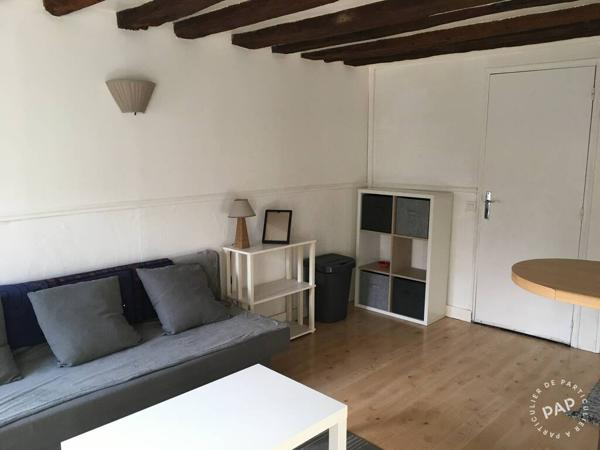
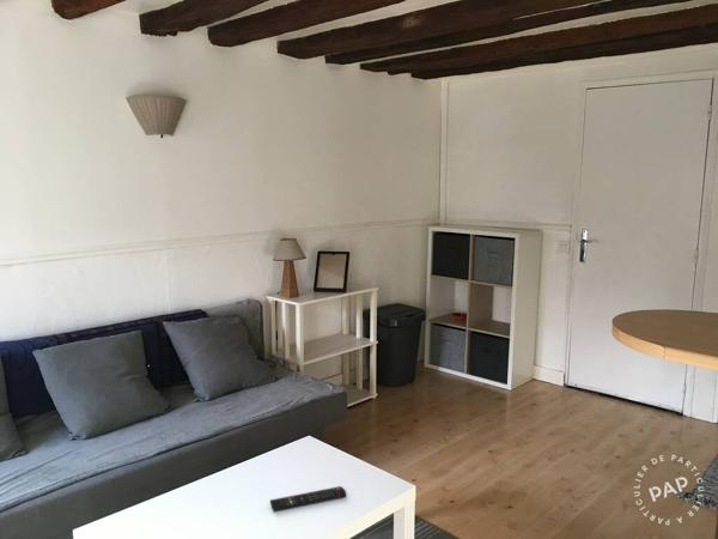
+ remote control (309, 498)
